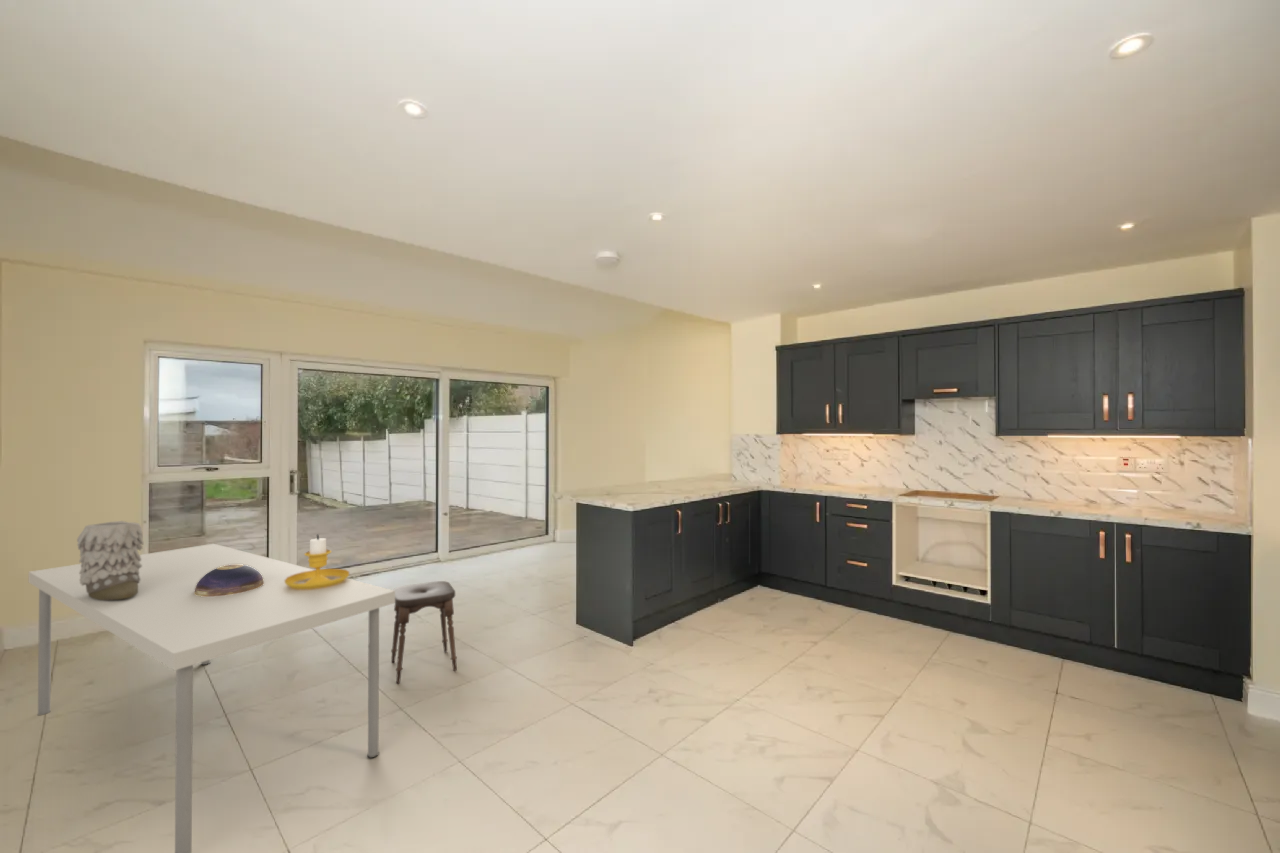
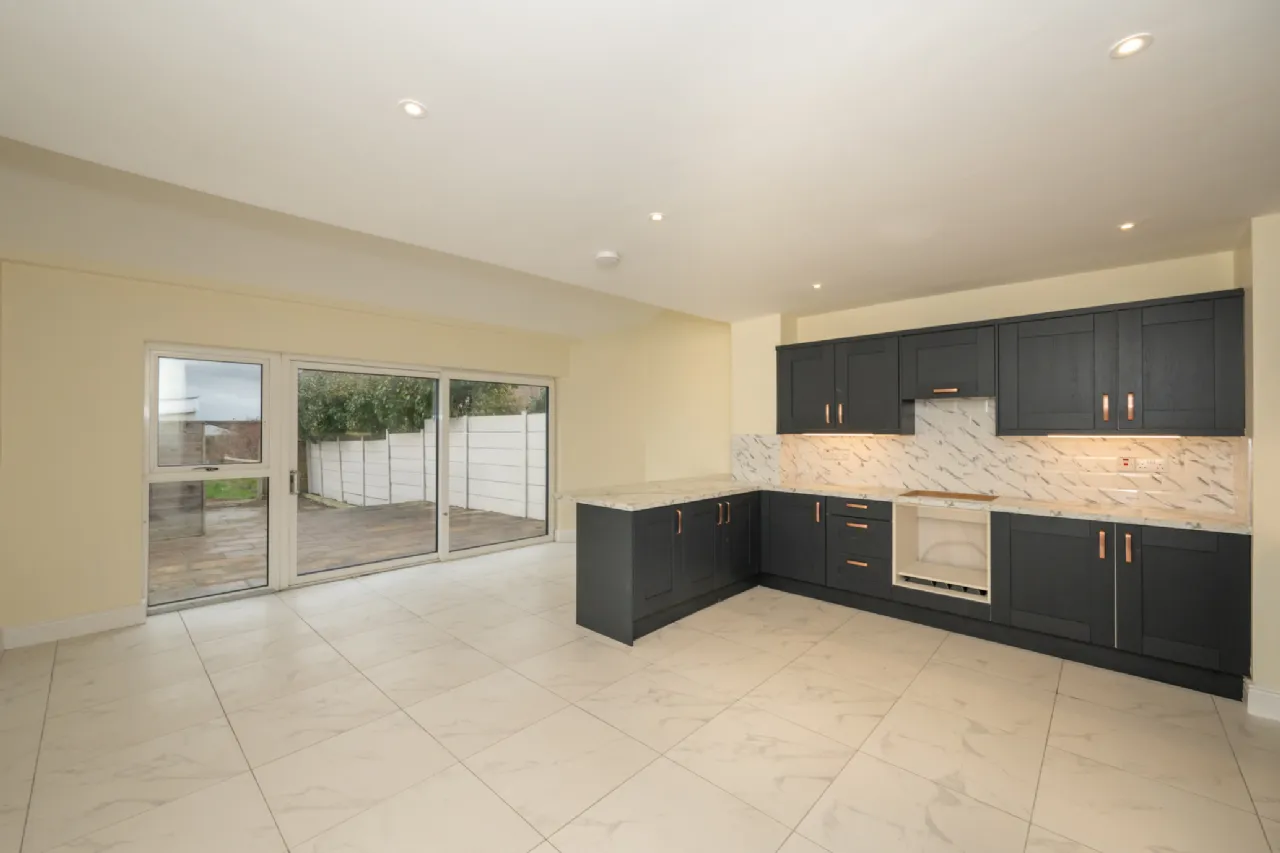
- dining table (200, 656)
- stool (408, 622)
- decorative bowl (230, 575)
- vase (112, 558)
- candlestick (318, 558)
